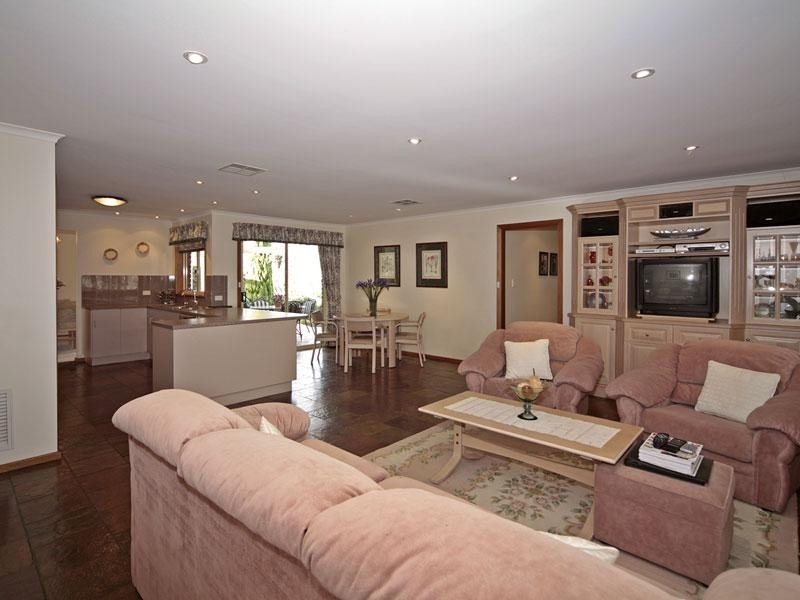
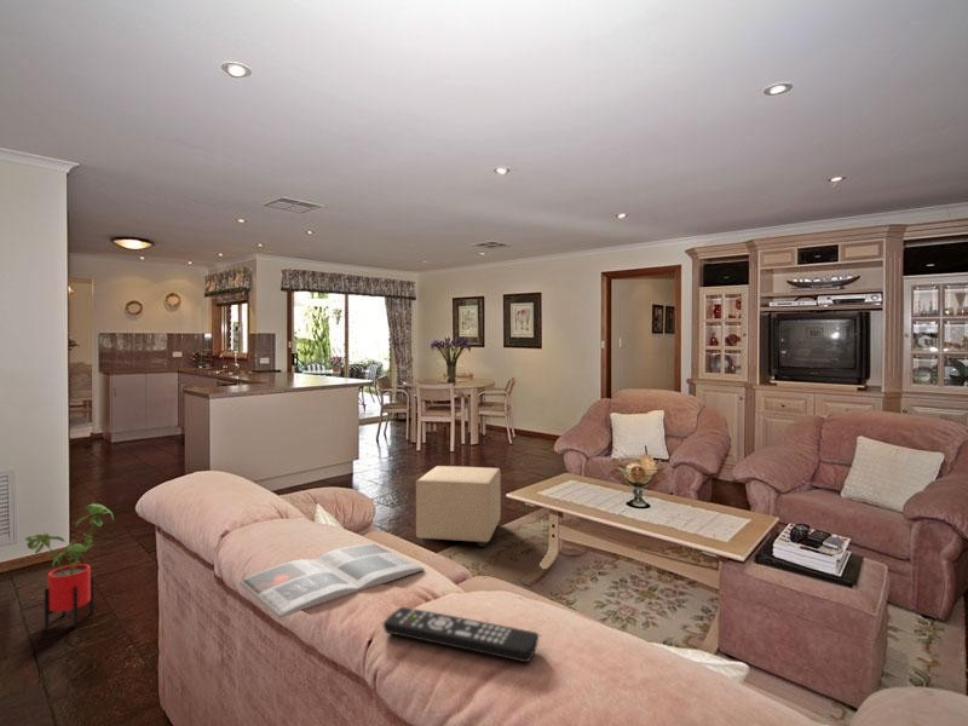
+ magazine (334, 572)
+ ottoman (460, 503)
+ house plant (75, 563)
+ remote control (459, 633)
